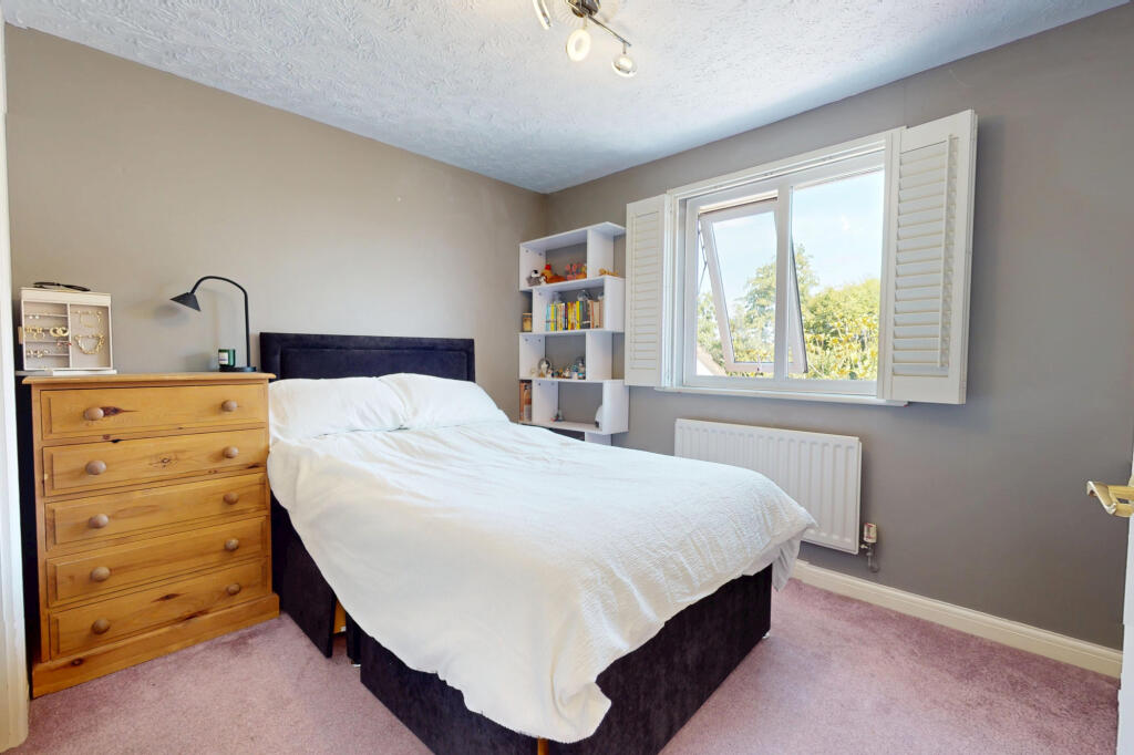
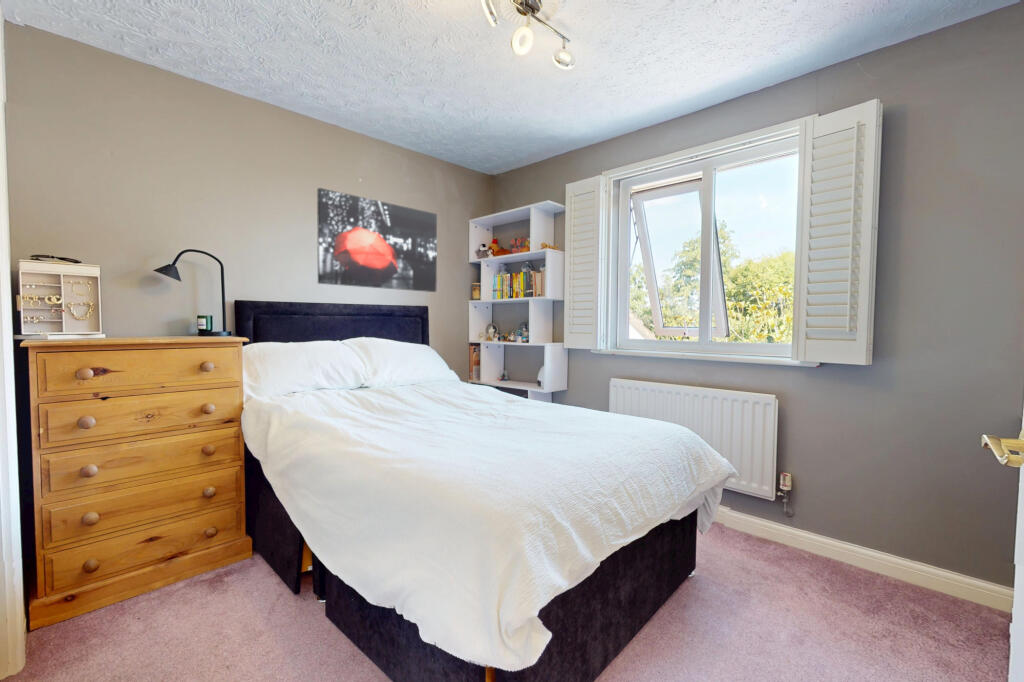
+ wall art (382, 245)
